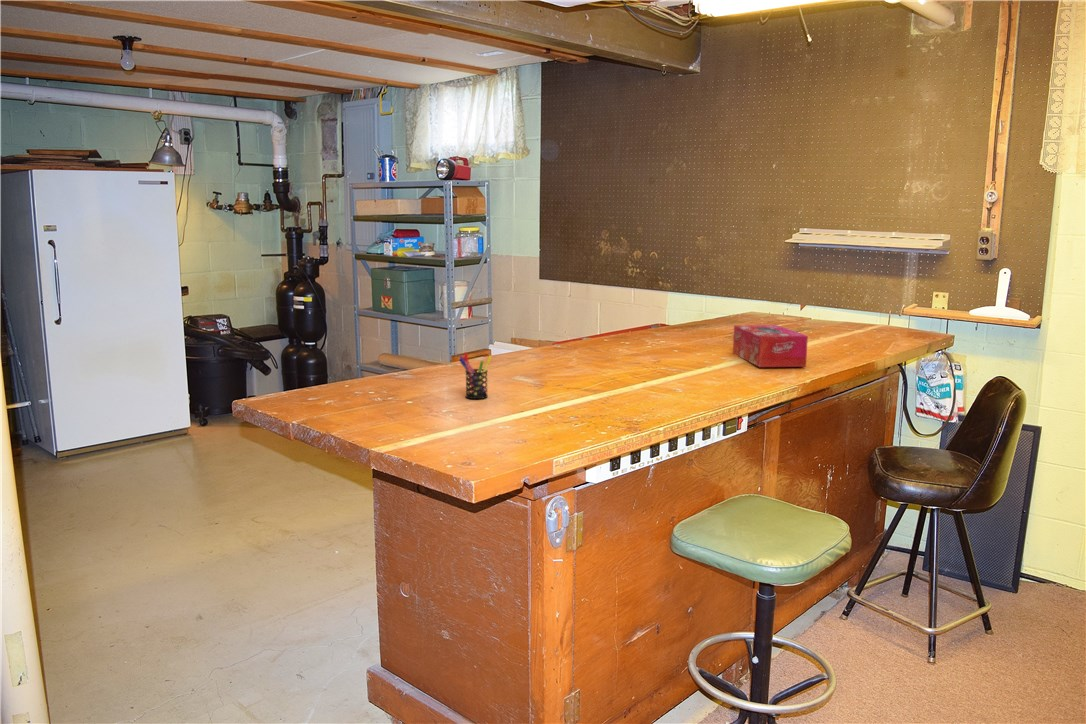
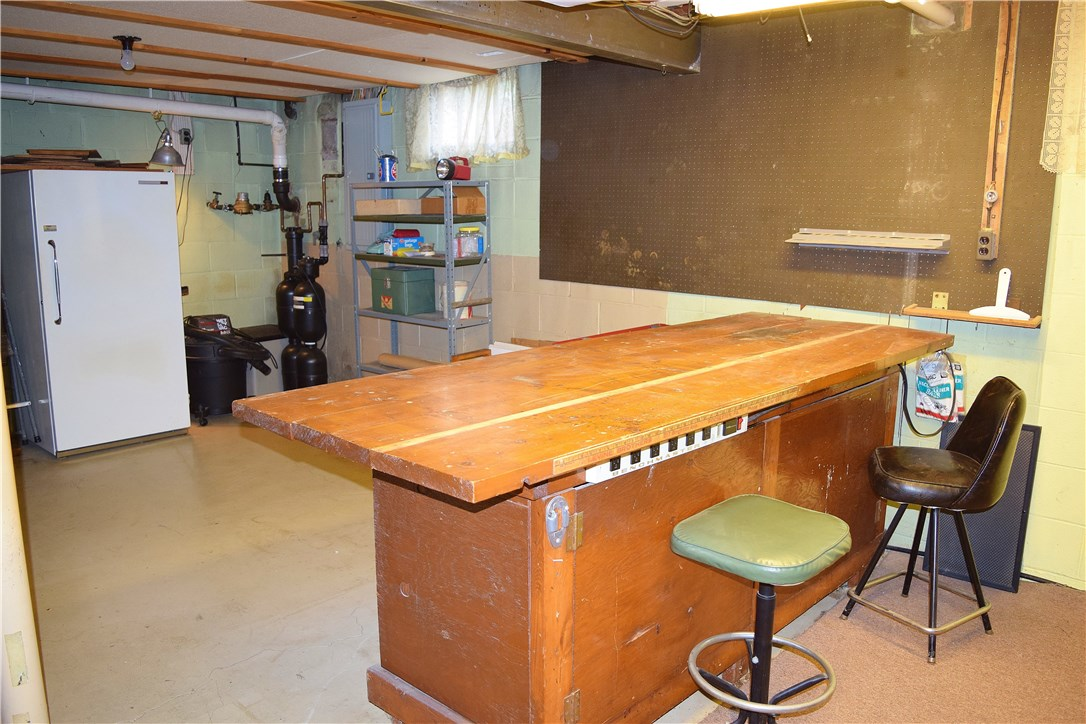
- tissue box (768, 345)
- pen holder (476, 374)
